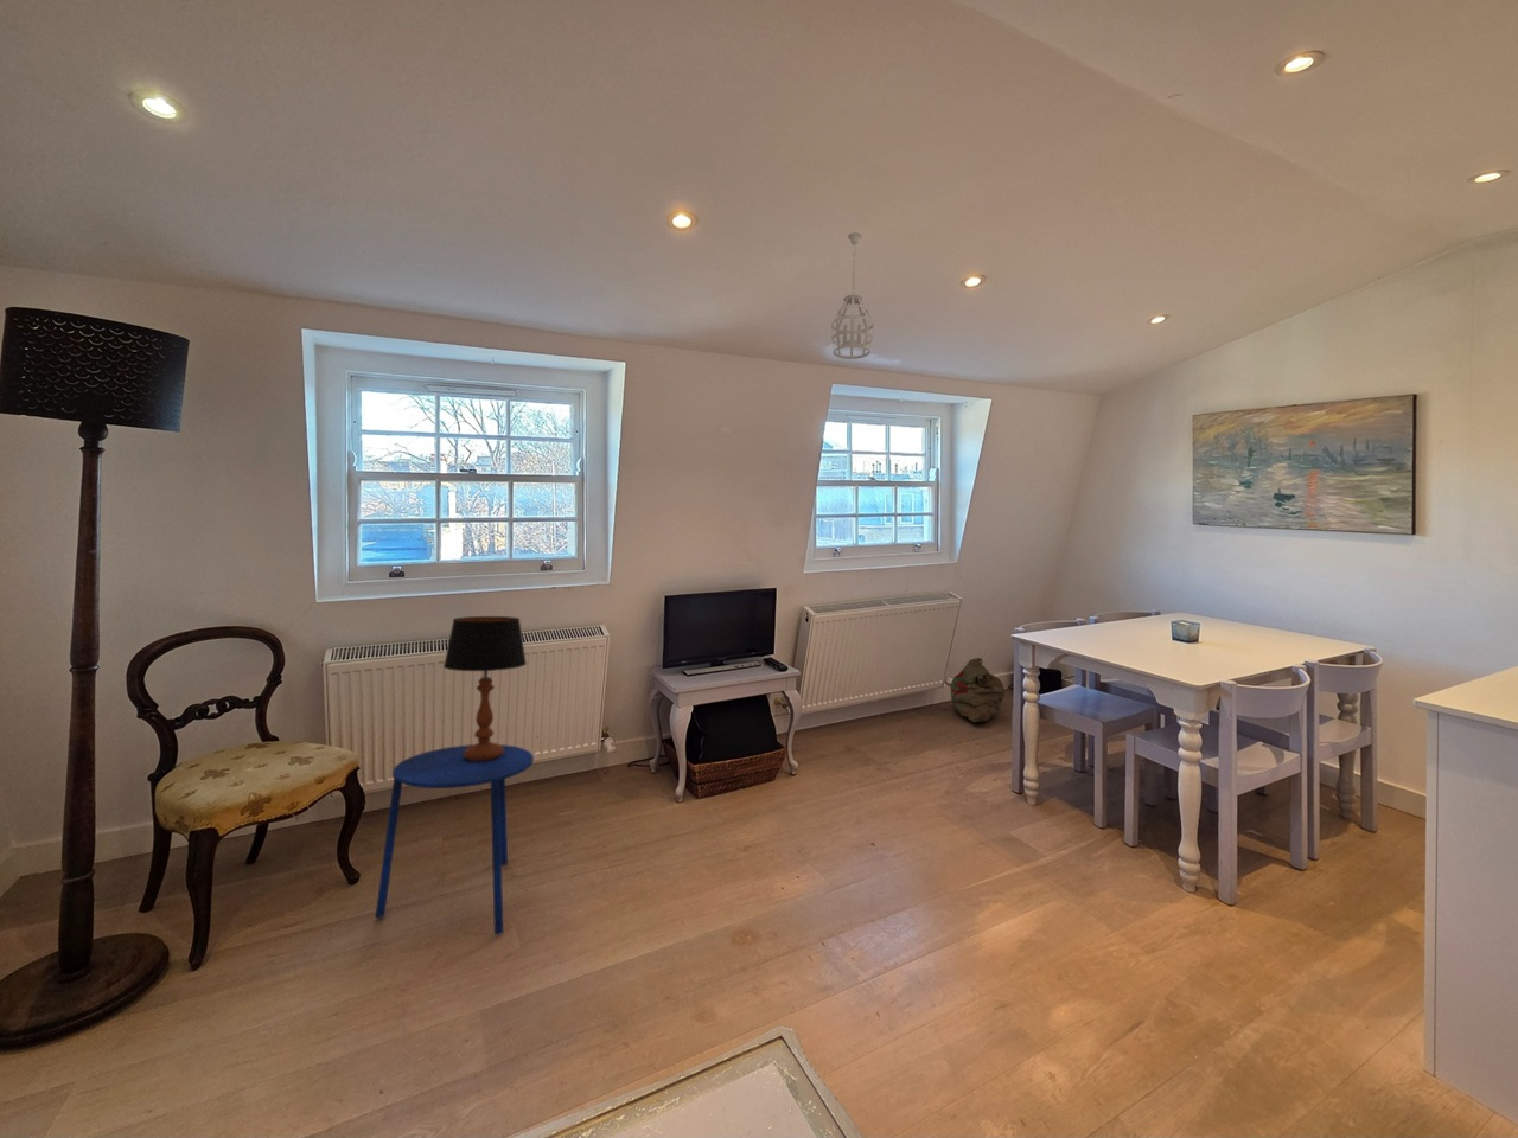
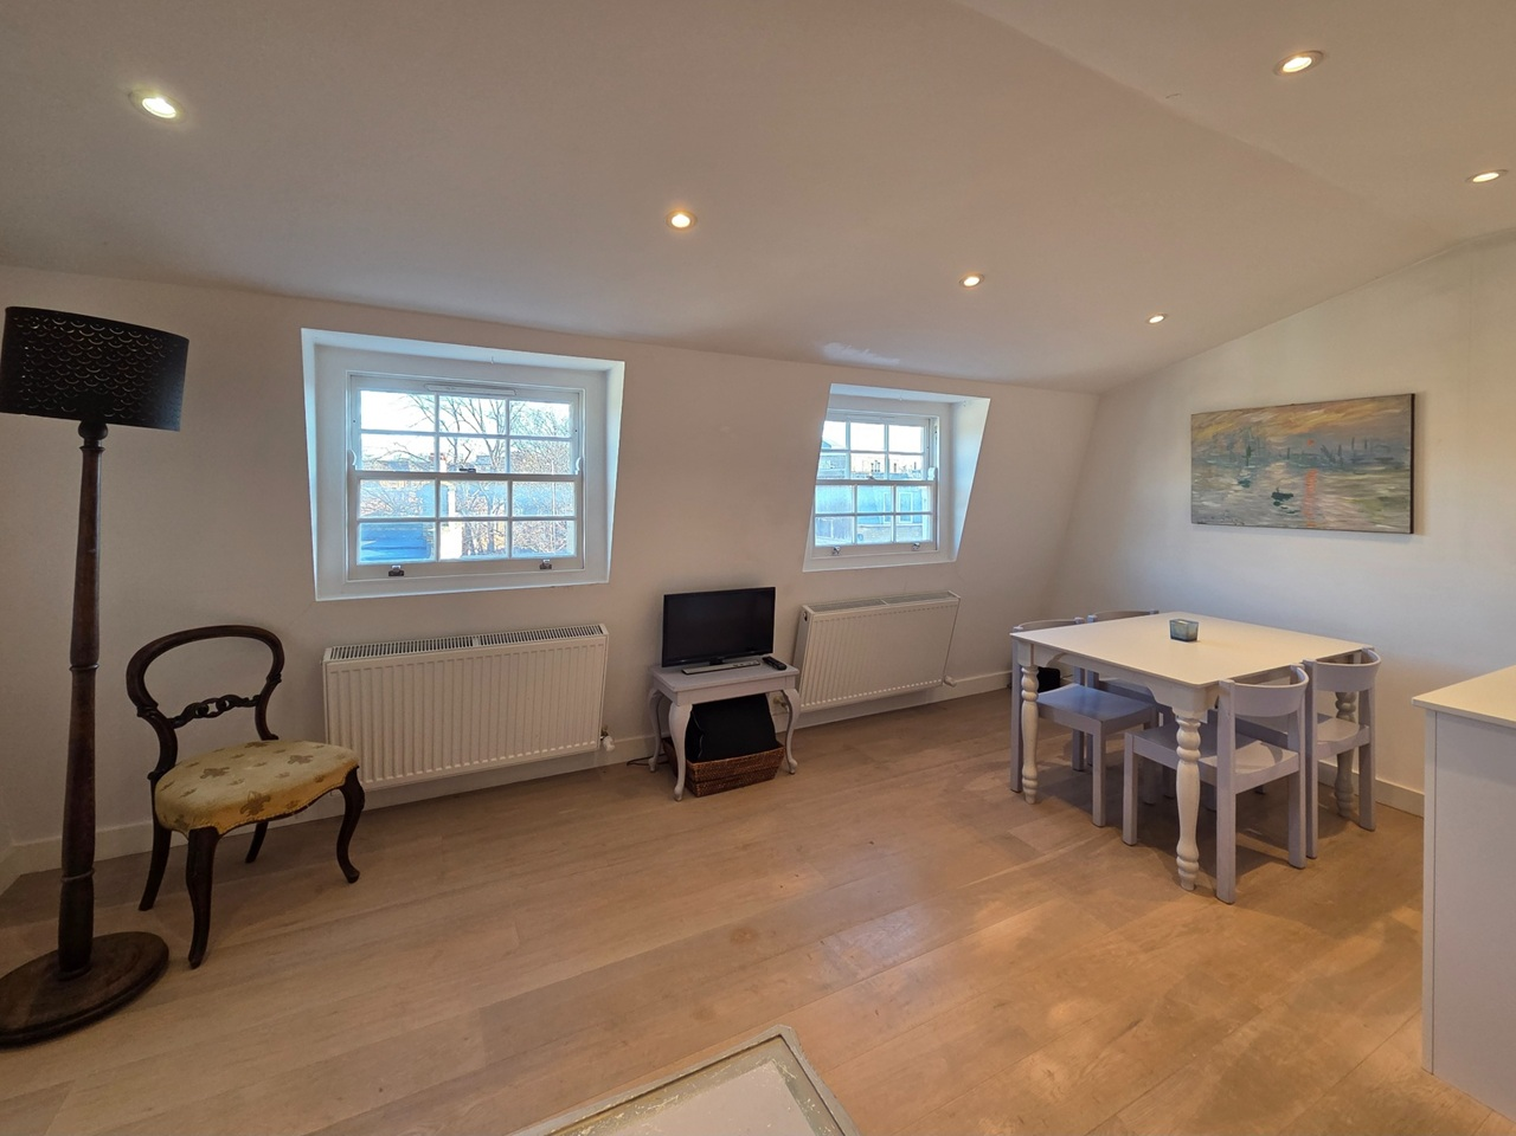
- side table (492, 836)
- table lamp (485, 686)
- pendant light (852, 294)
- bag (977, 687)
